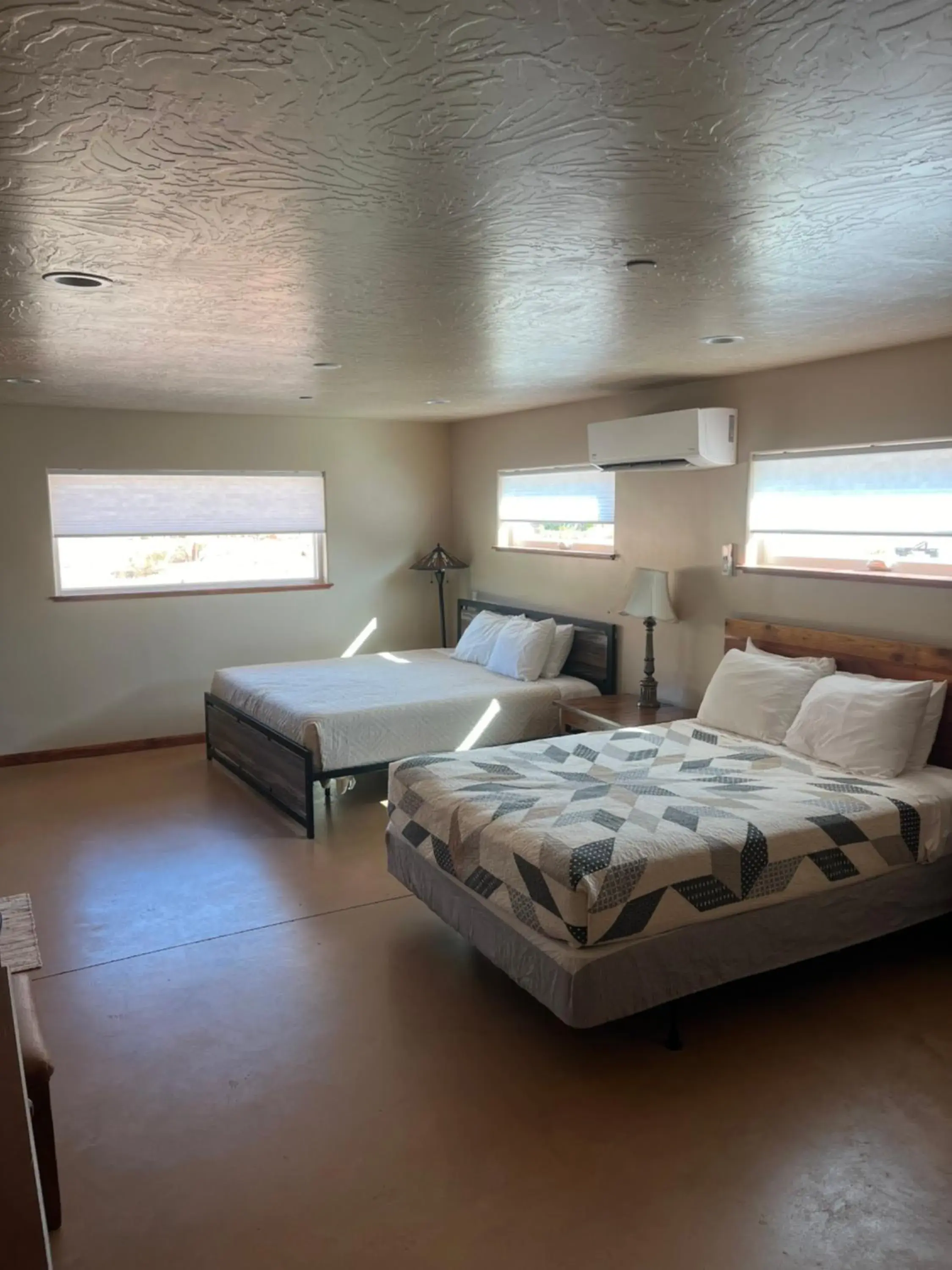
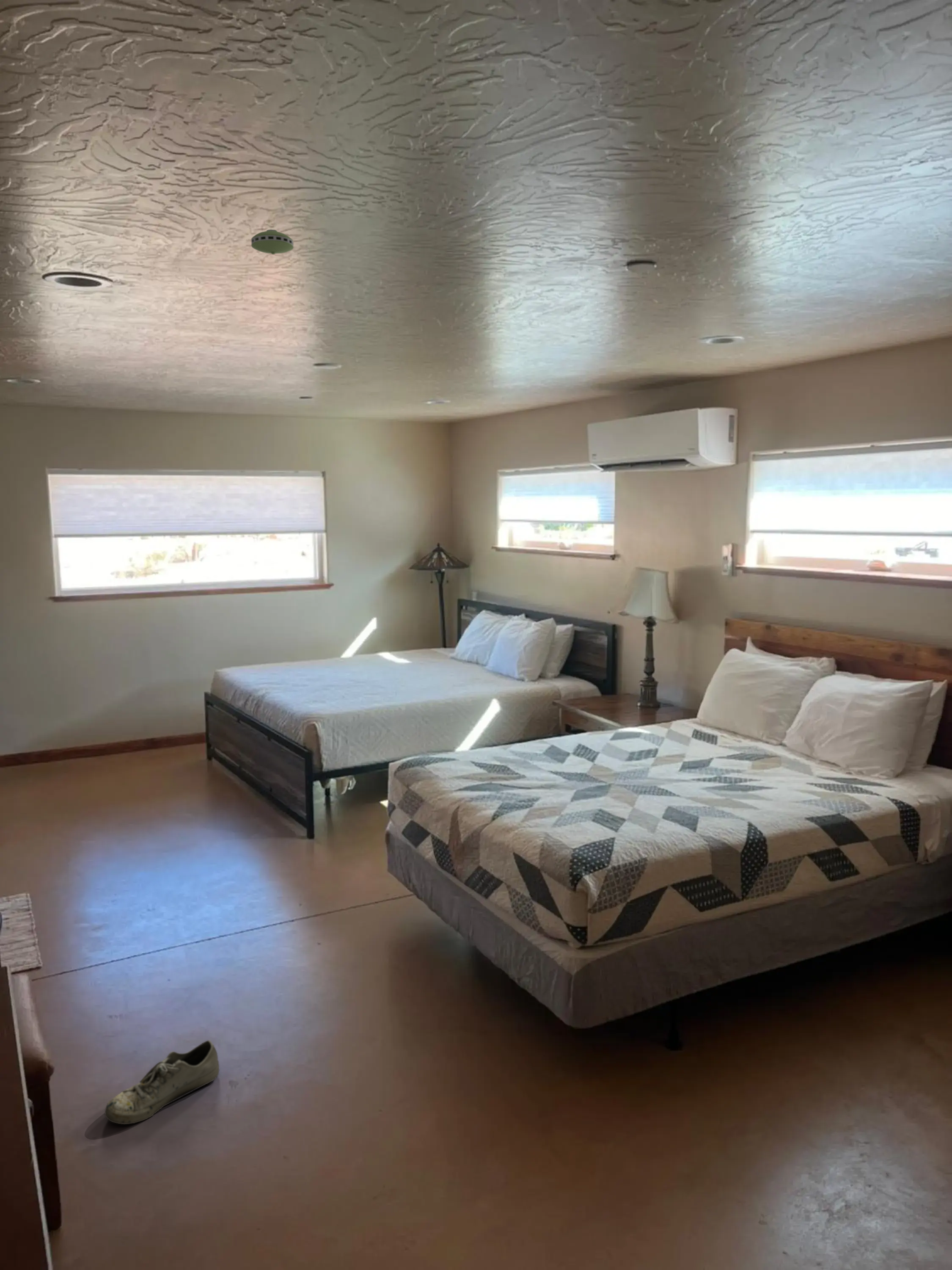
+ shoe (163, 1079)
+ smoke detector (272, 242)
